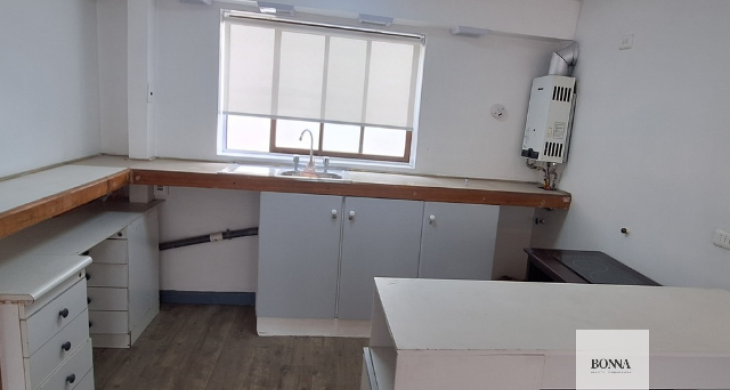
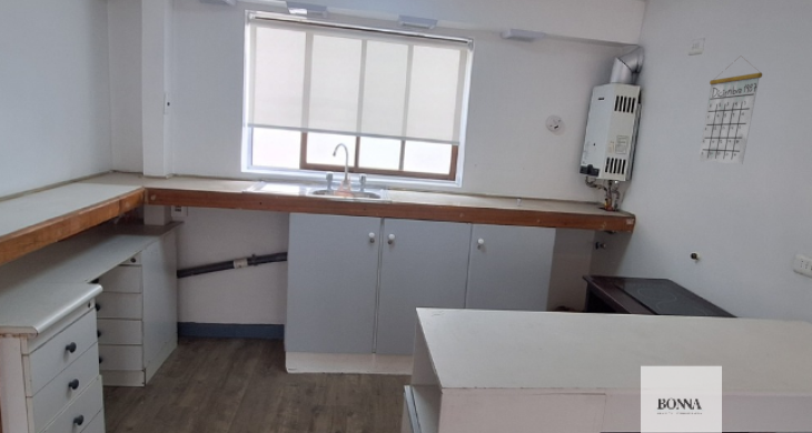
+ calendar (729, 109)
